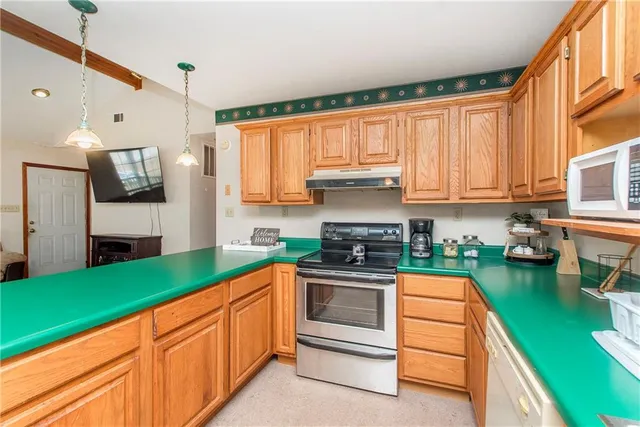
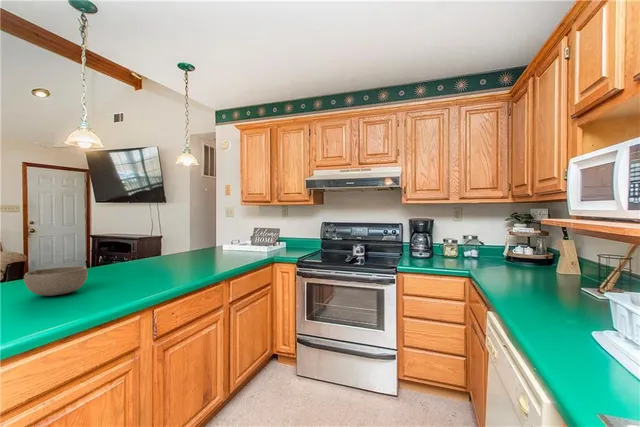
+ bowl (57, 281)
